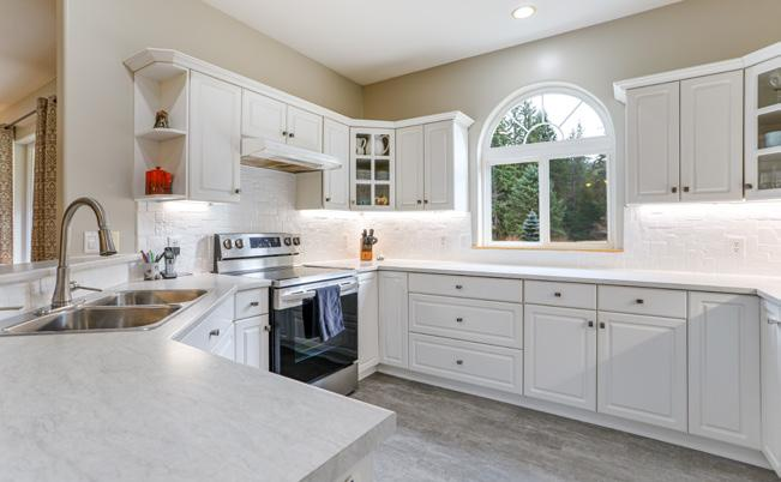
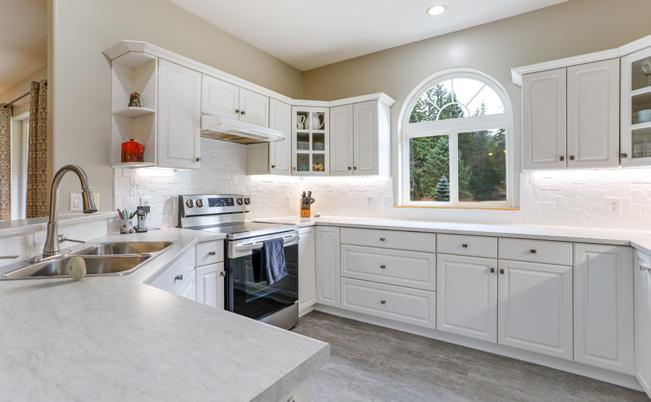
+ fruit (77, 268)
